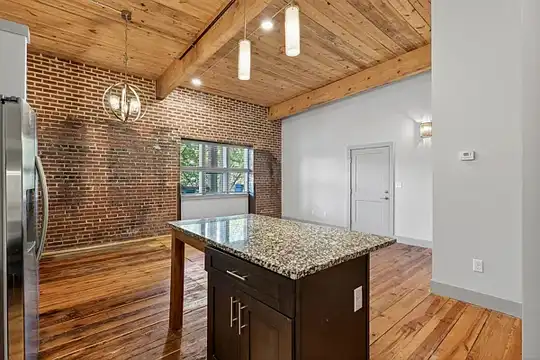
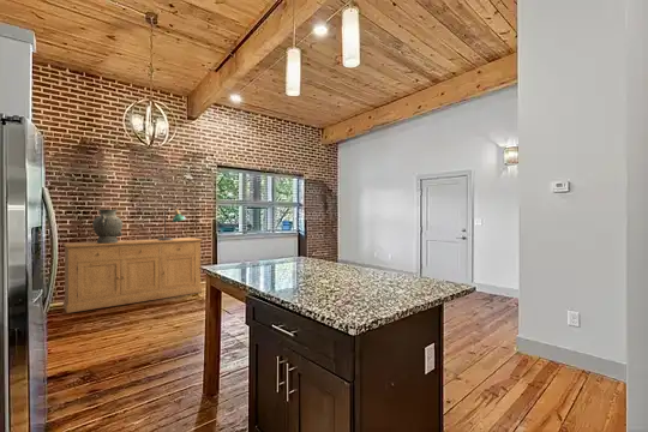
+ sideboard (138, 269)
+ lamp (173, 221)
+ decorative urn (108, 226)
